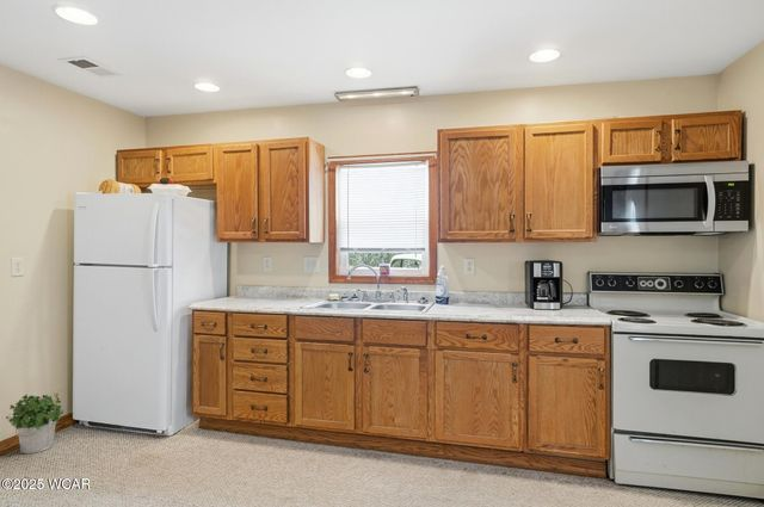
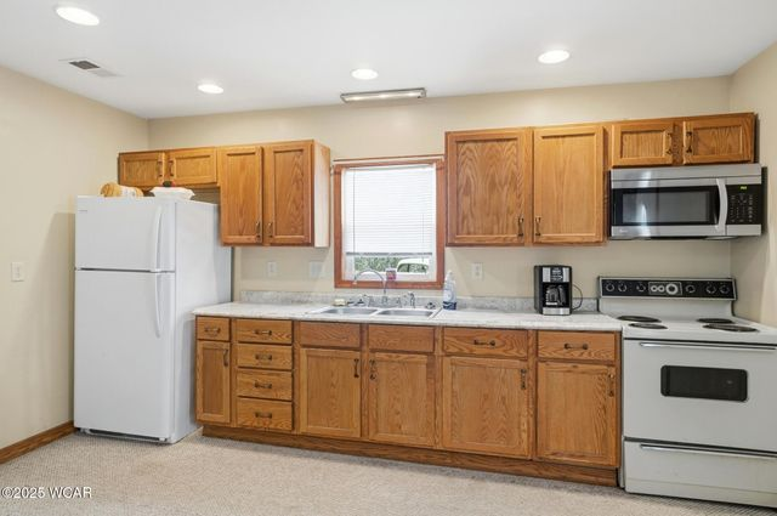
- potted plant (36, 421)
